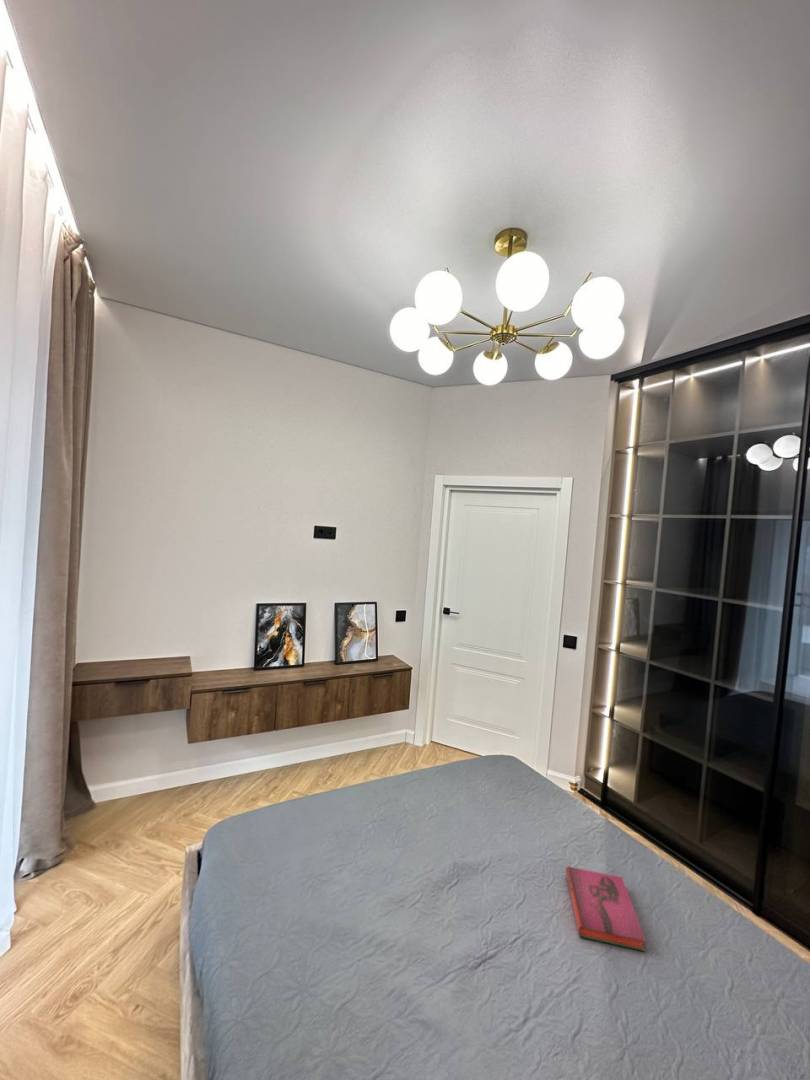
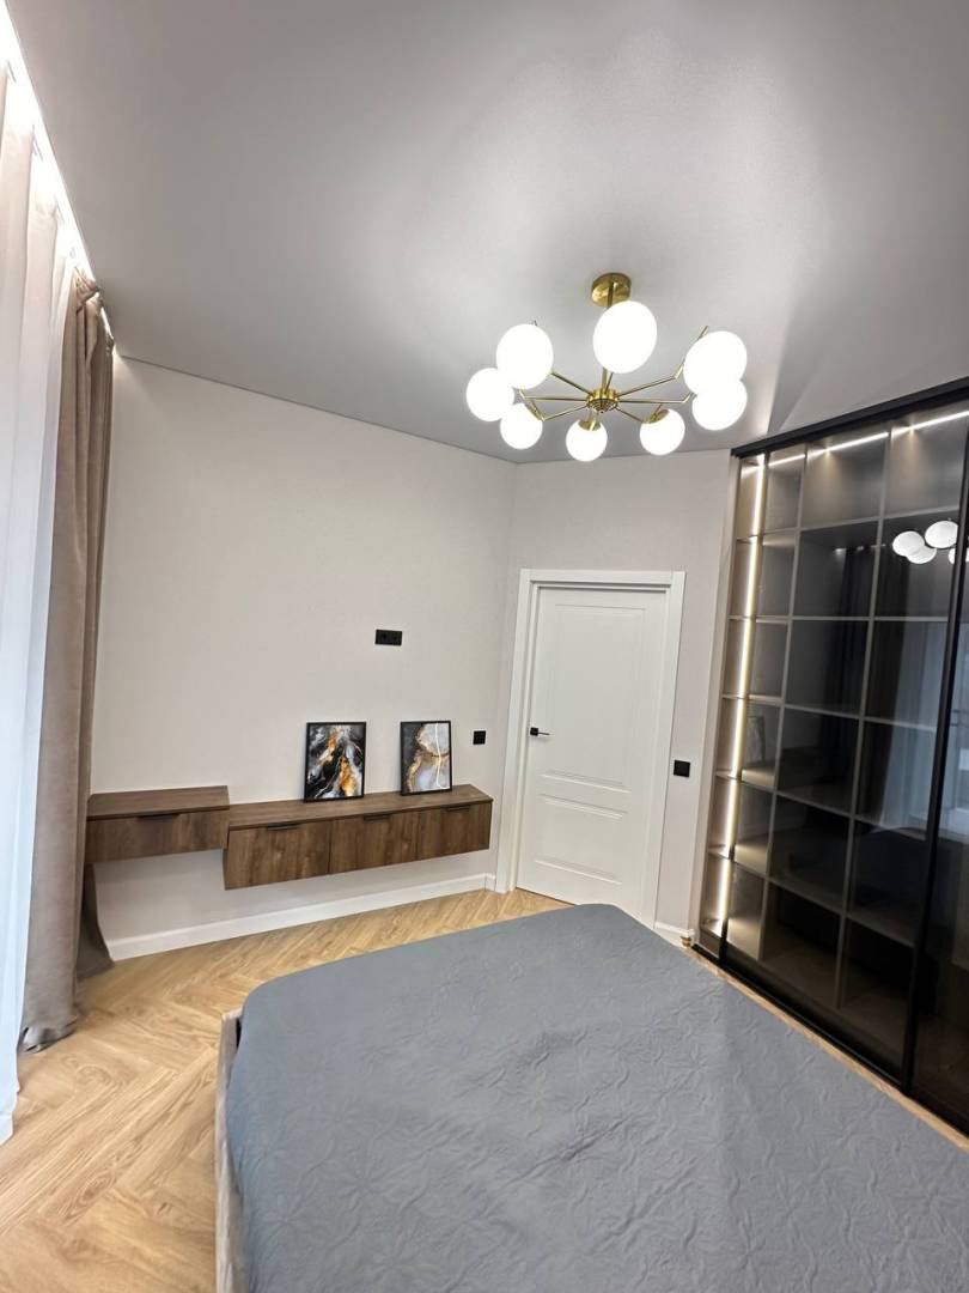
- hardback book (601, 904)
